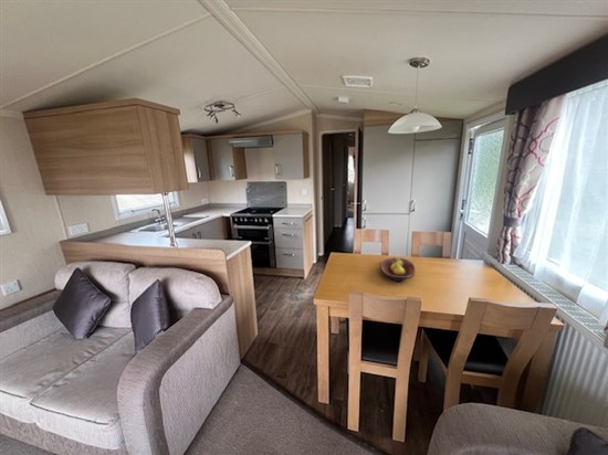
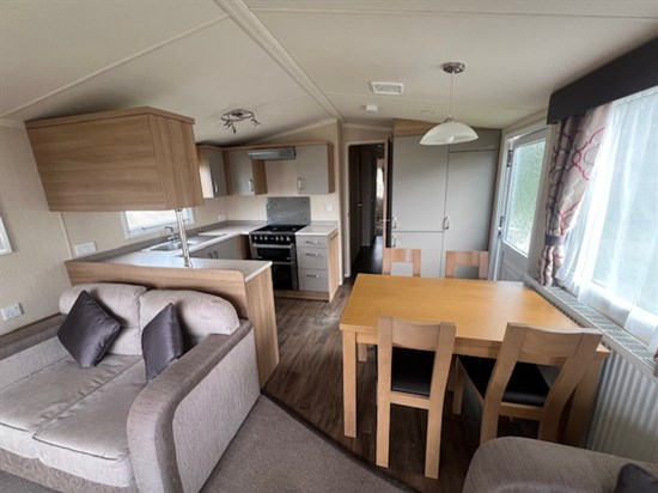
- fruit bowl (397, 267)
